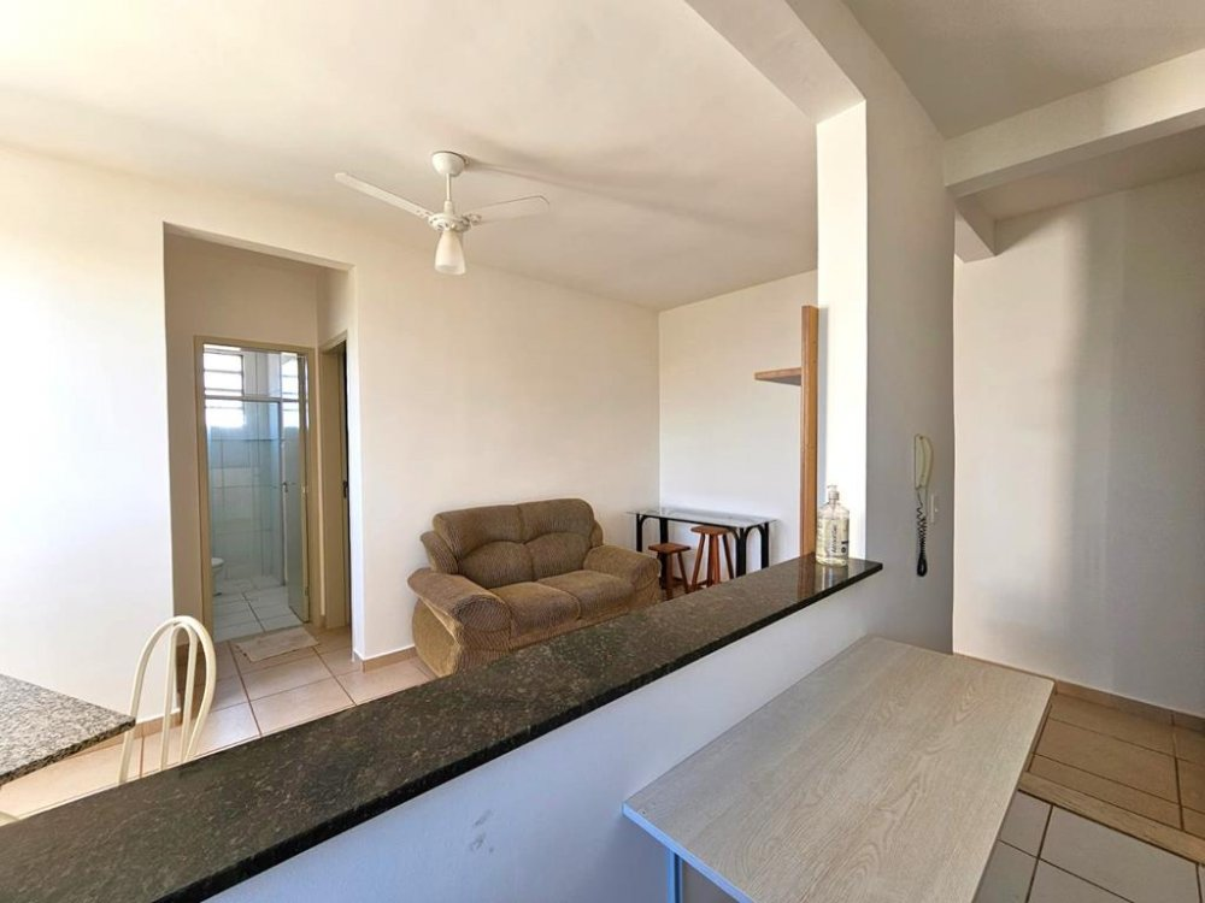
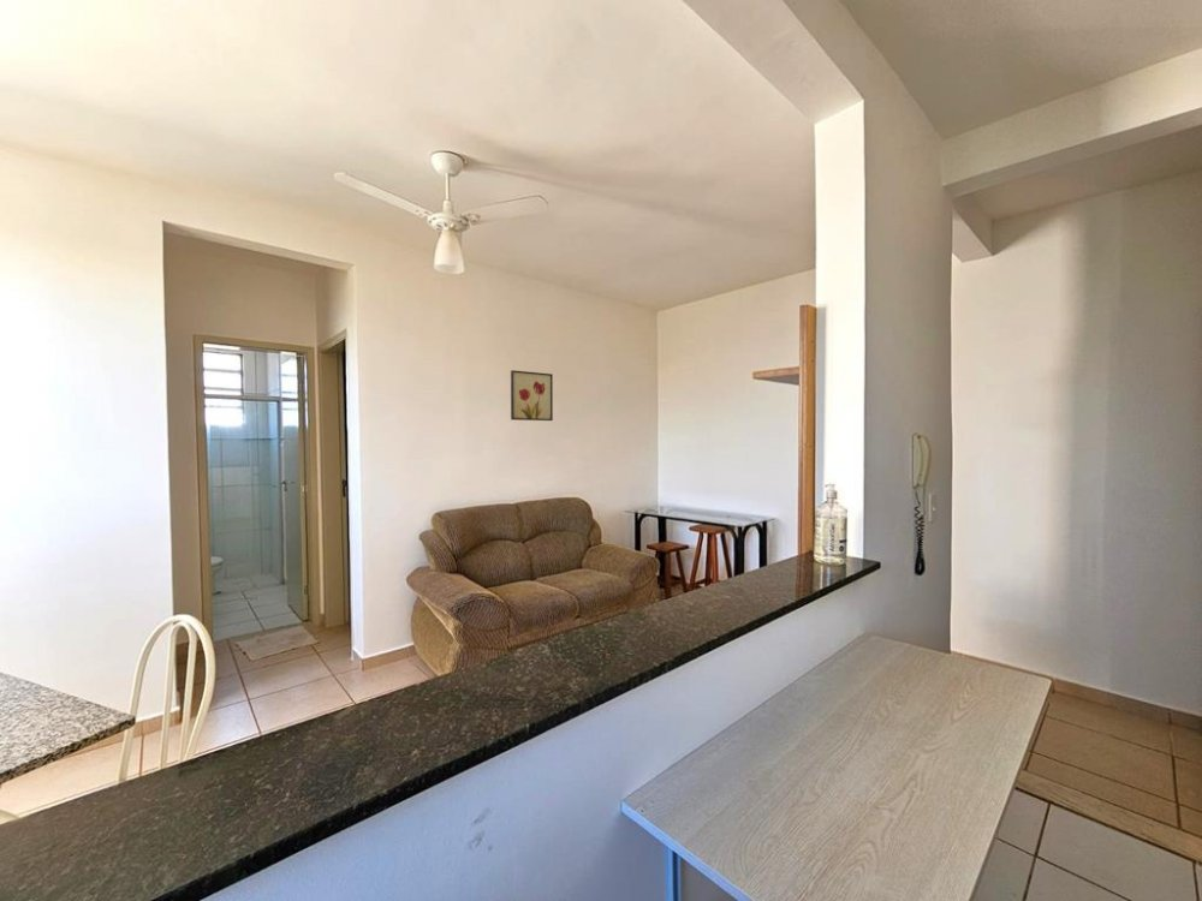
+ wall art (531, 395)
